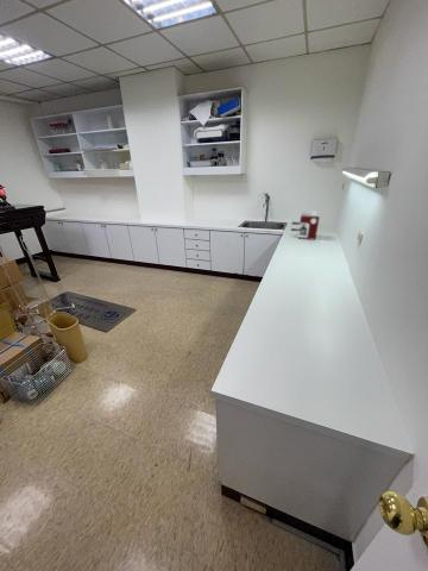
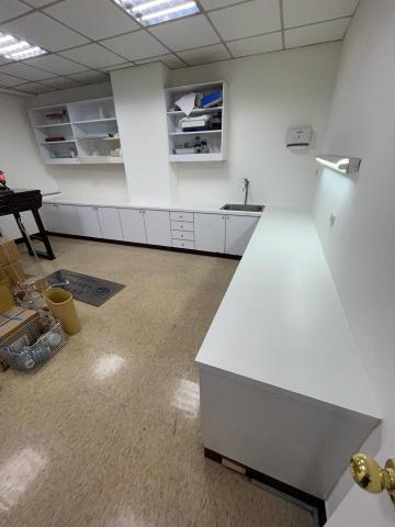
- coffee maker (304, 224)
